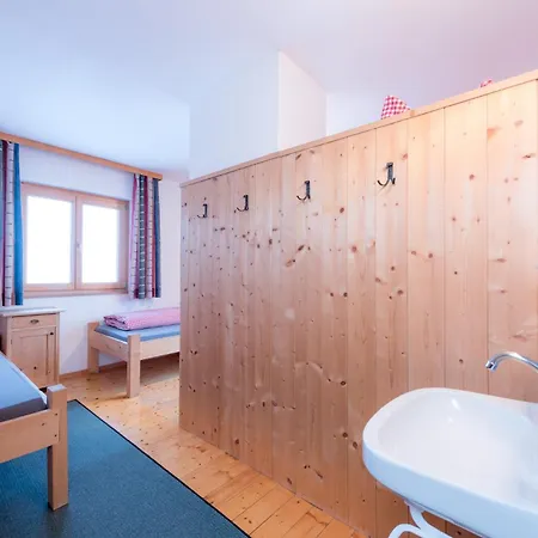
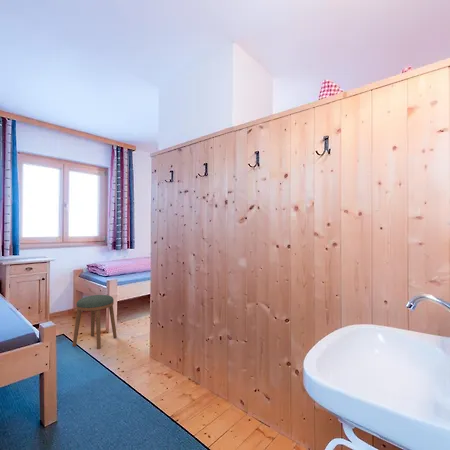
+ stool (96, 319)
